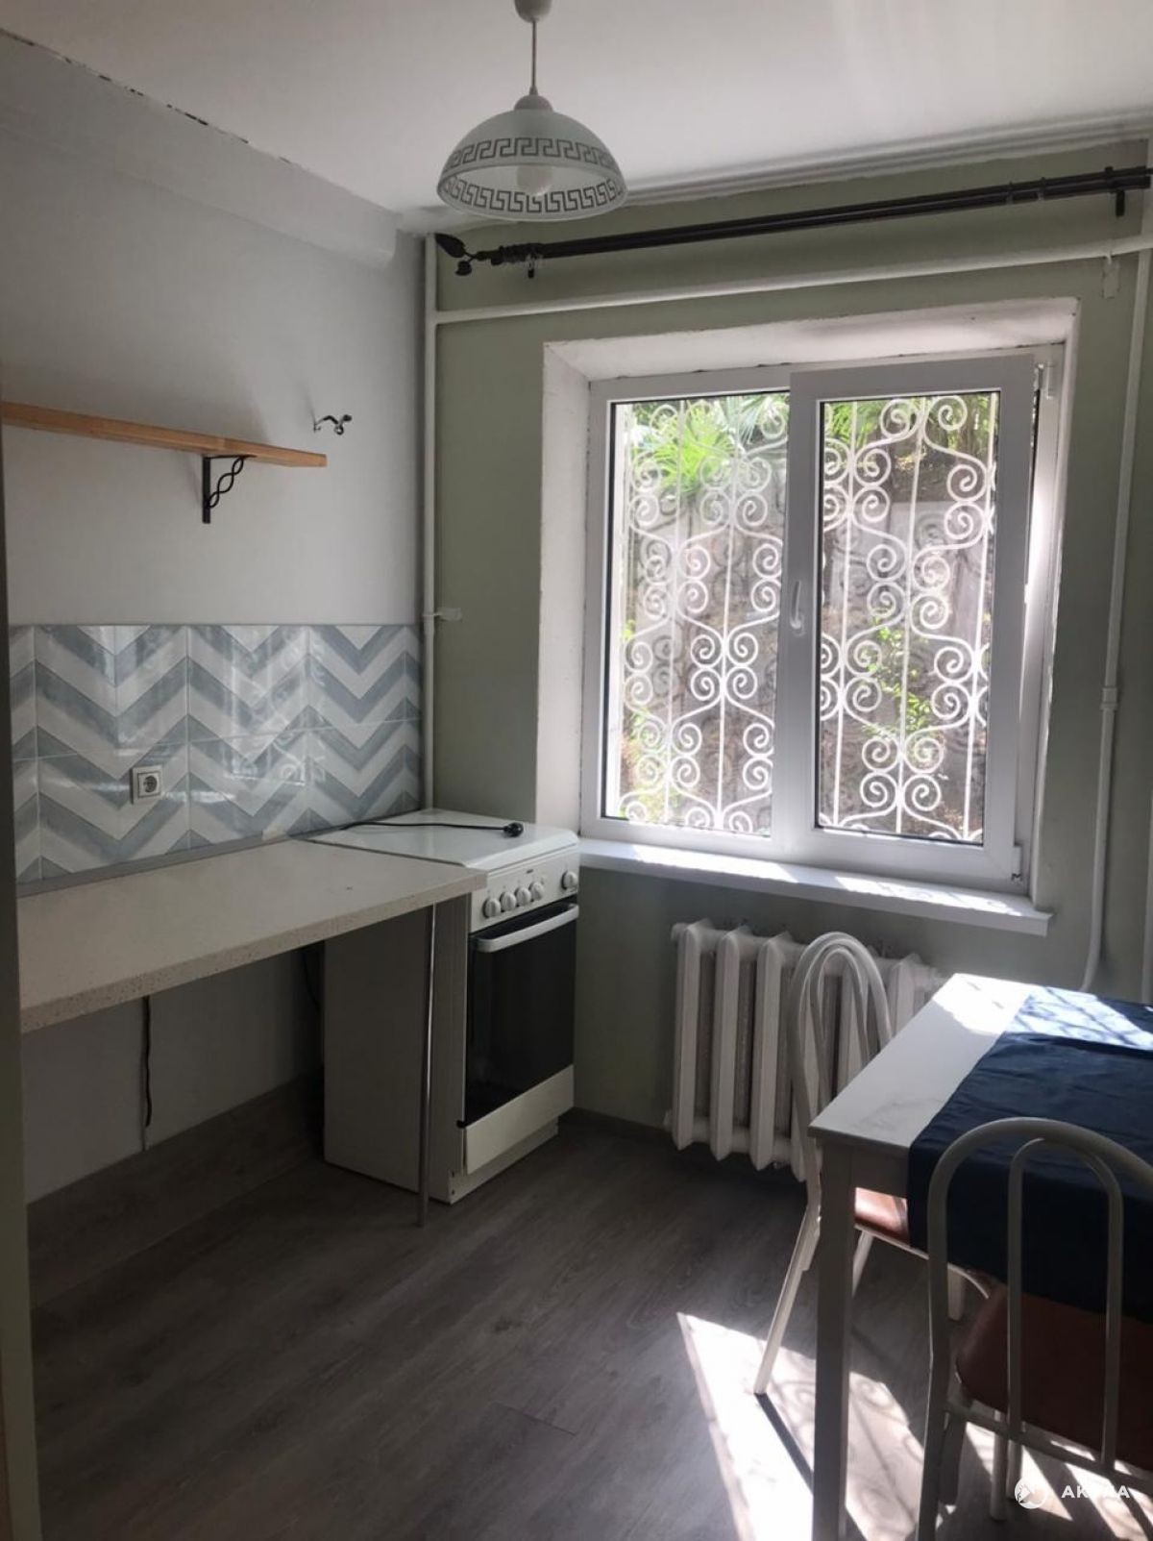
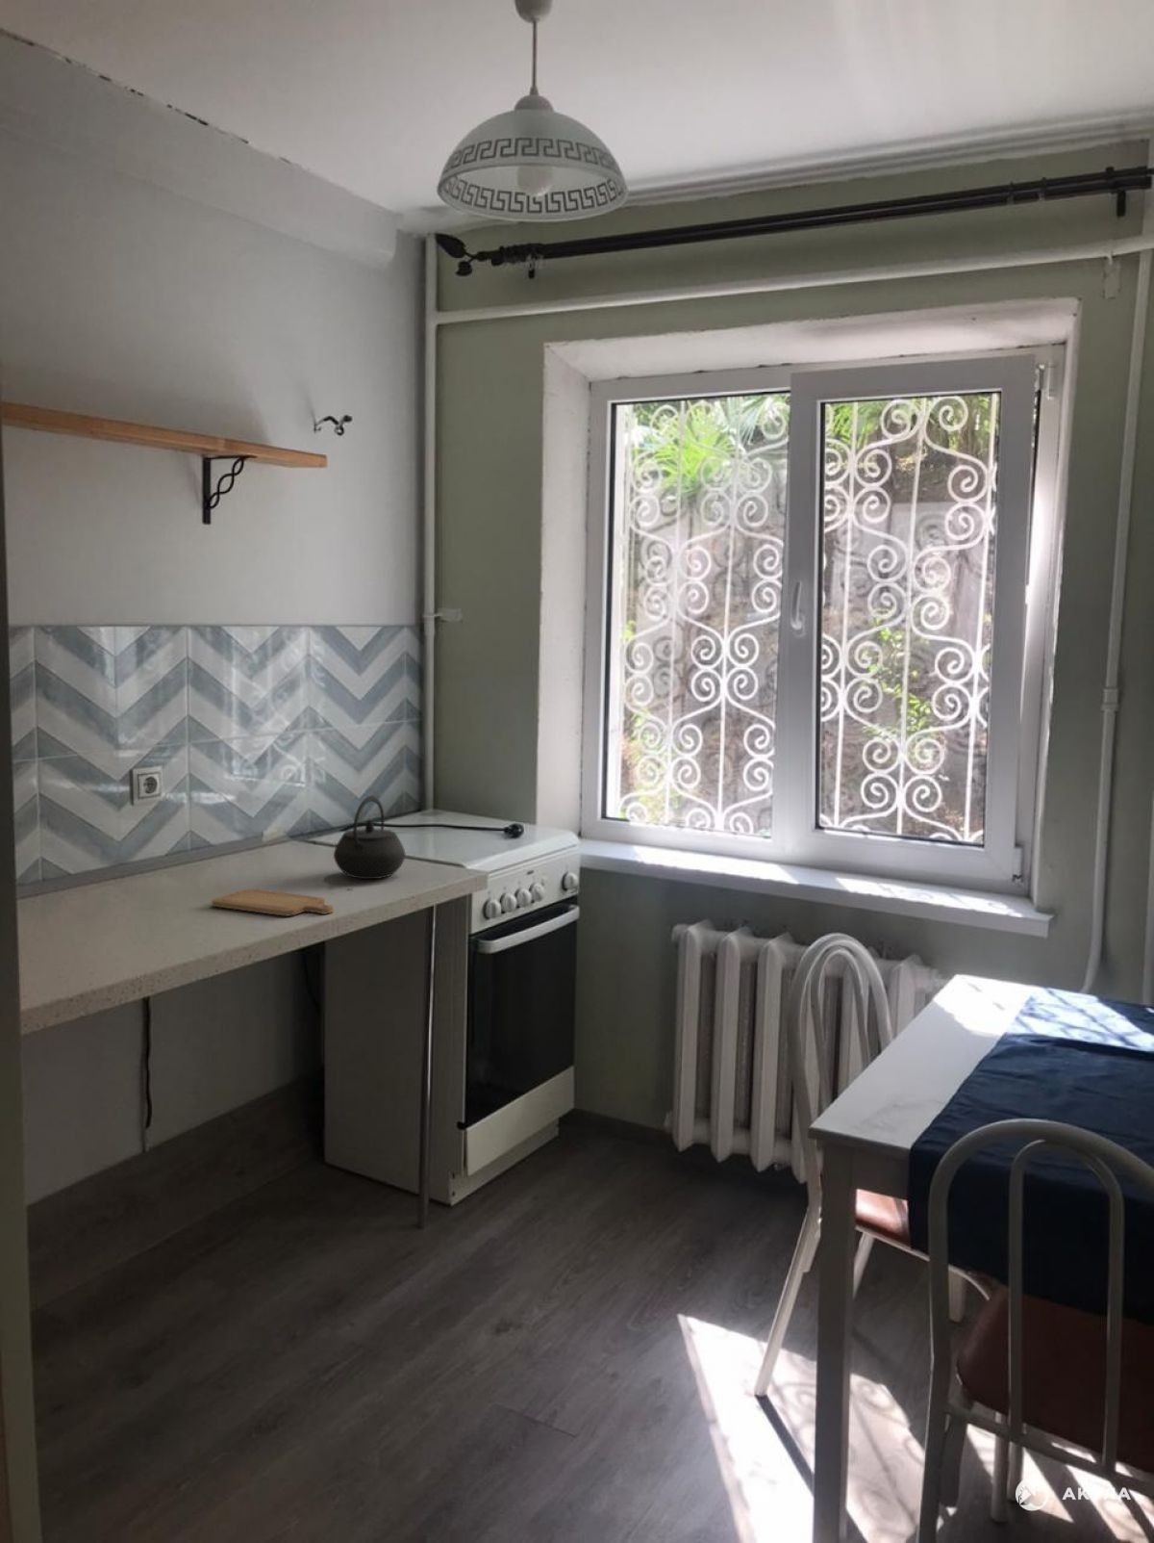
+ kettle (371, 835)
+ chopping board (279, 903)
